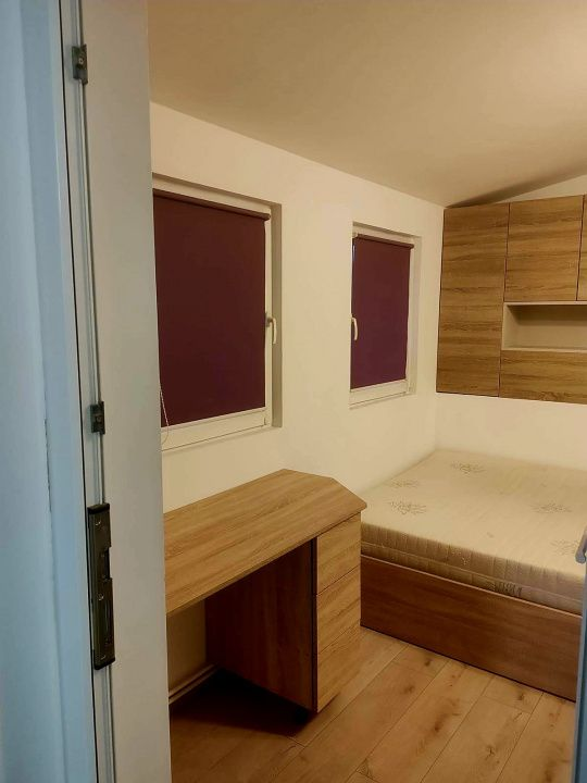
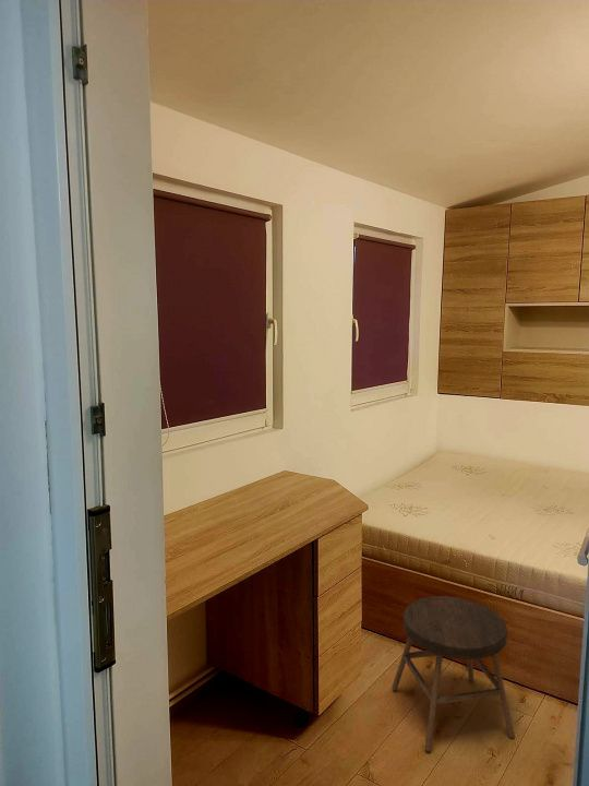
+ stool (452, 657)
